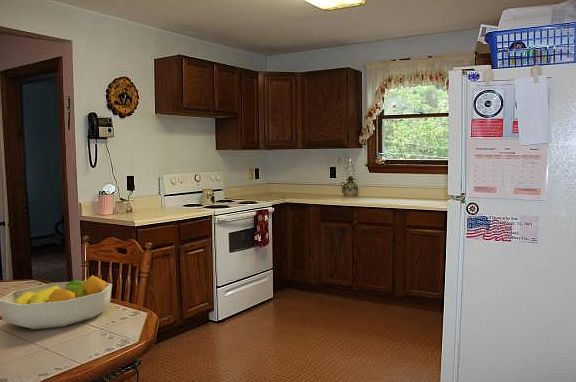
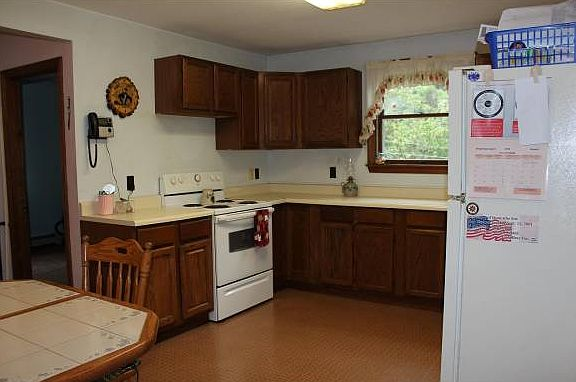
- fruit bowl (58, 299)
